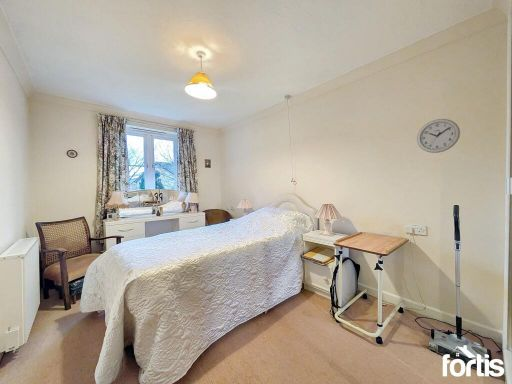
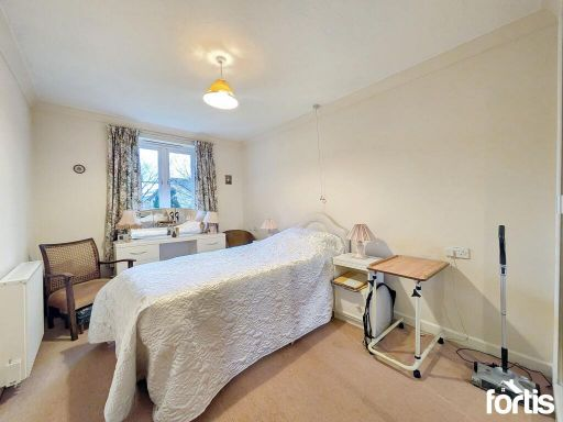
- wall clock (437, 136)
